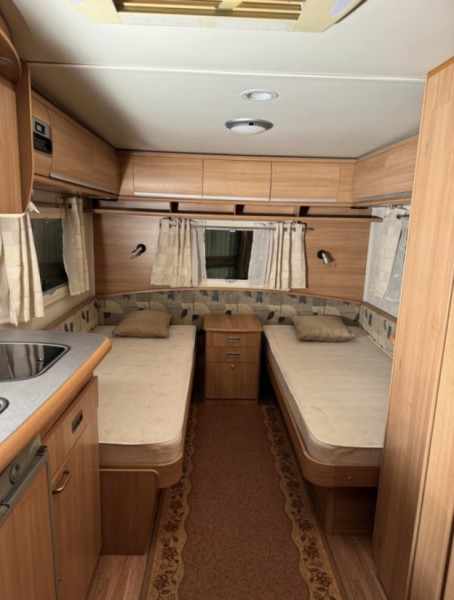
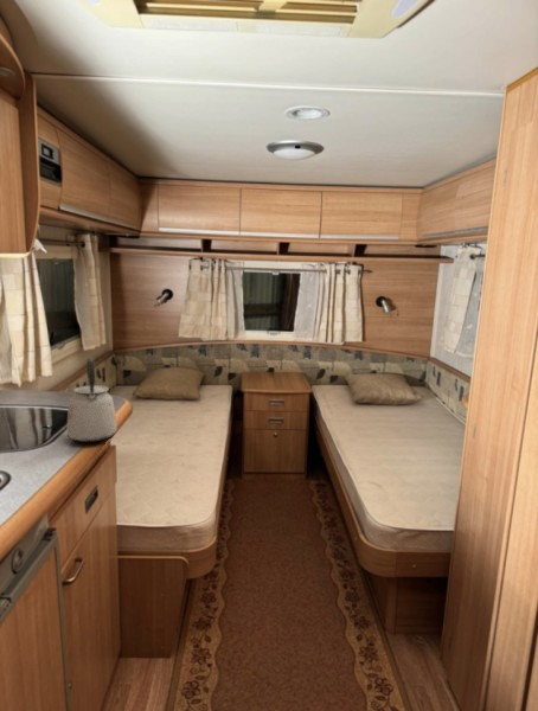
+ kettle (90, 396)
